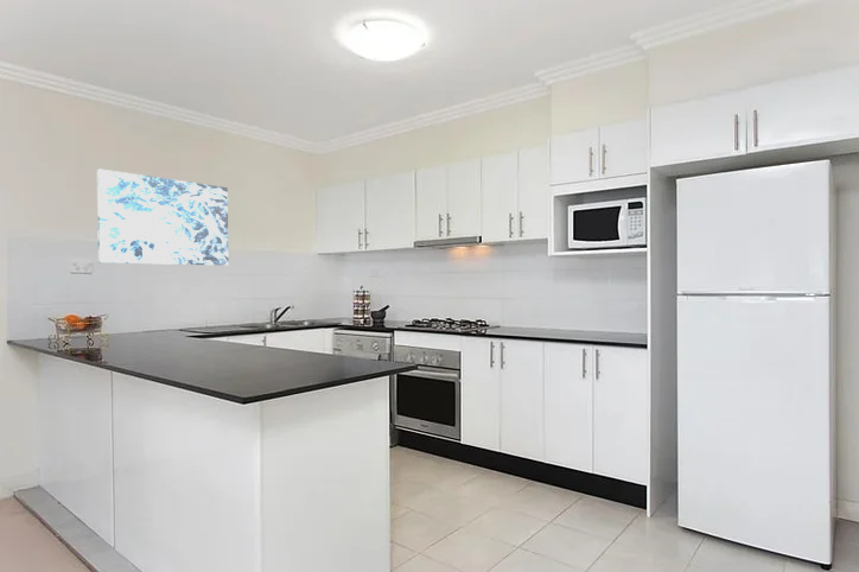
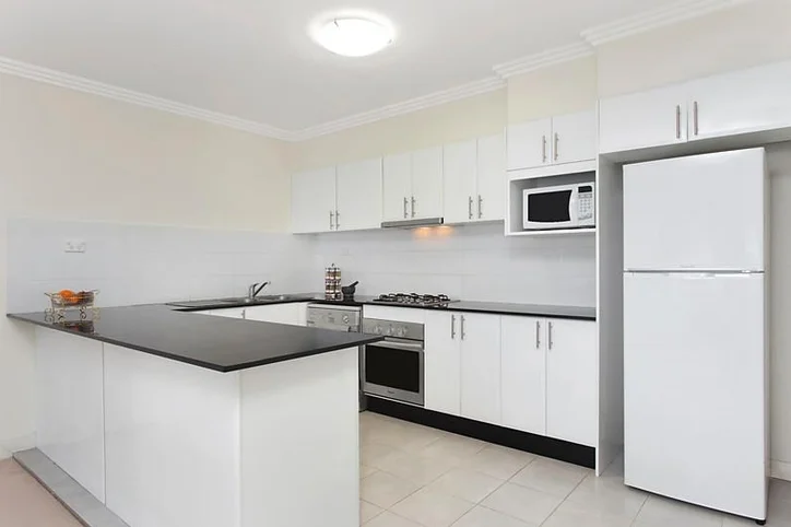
- wall art (168, 221)
